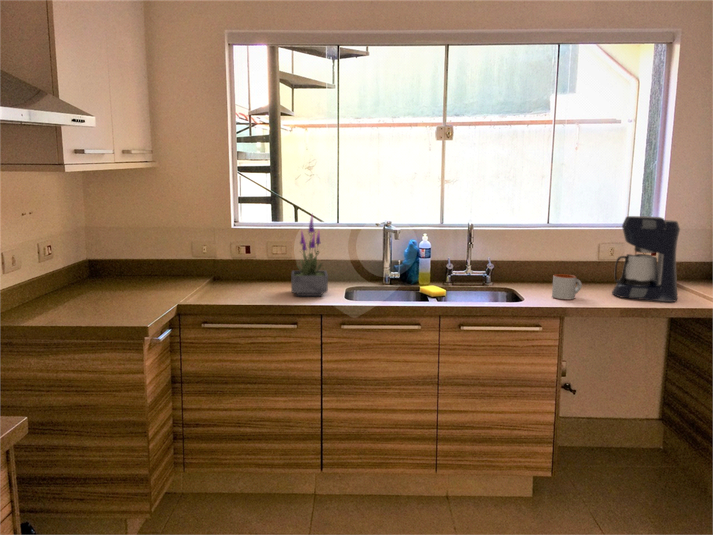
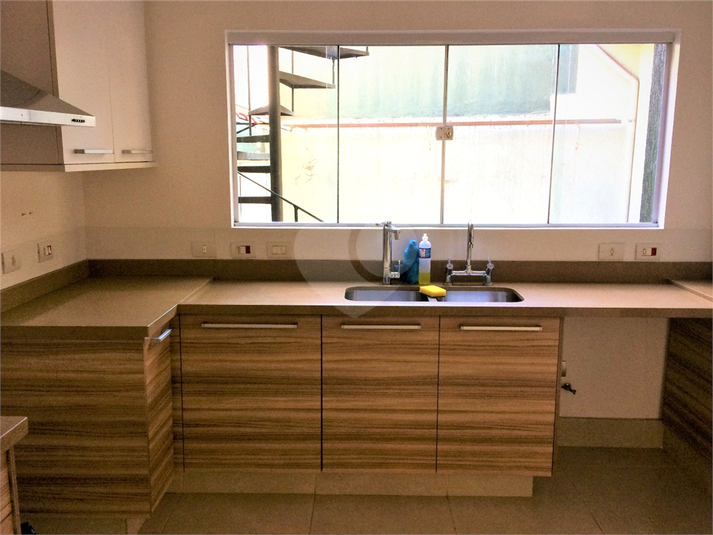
- potted plant (309, 253)
- coffee maker (649, 257)
- mug (567, 286)
